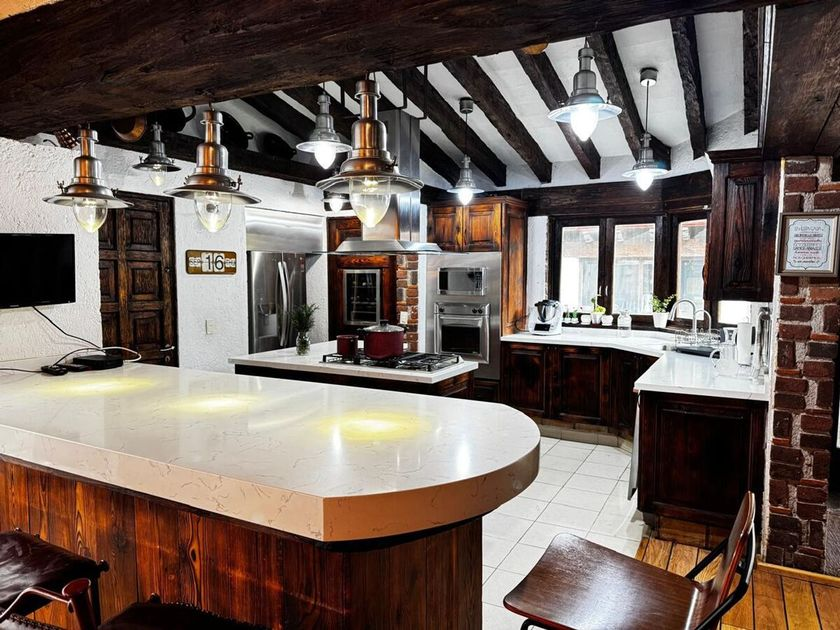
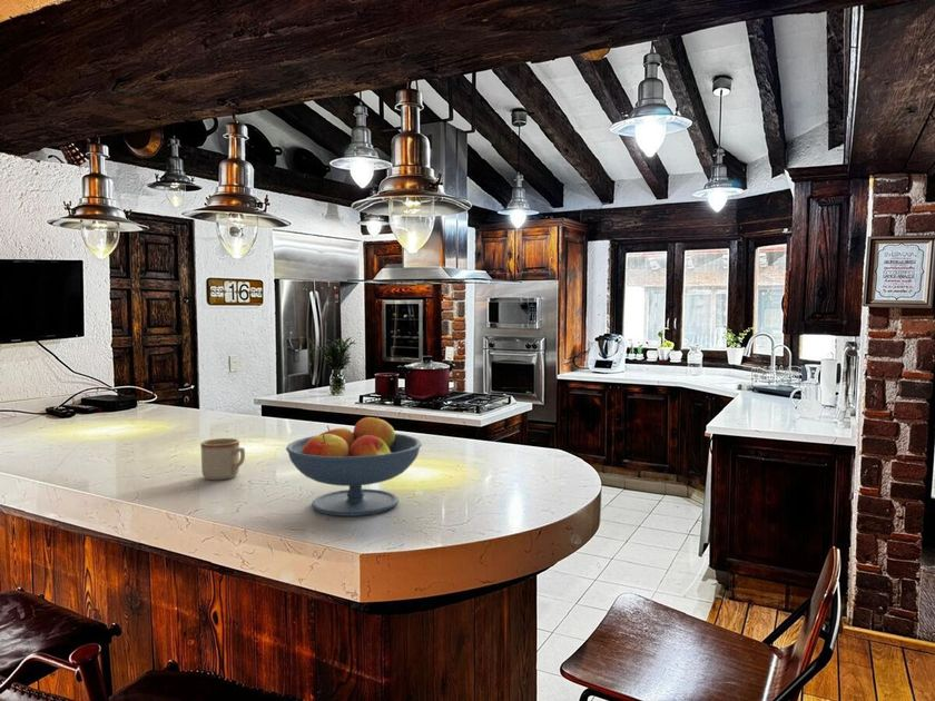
+ mug (225, 458)
+ fruit bowl (355, 463)
